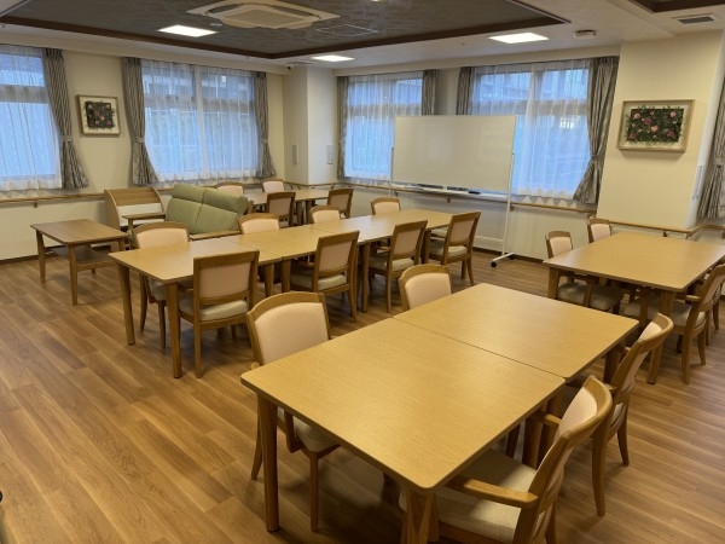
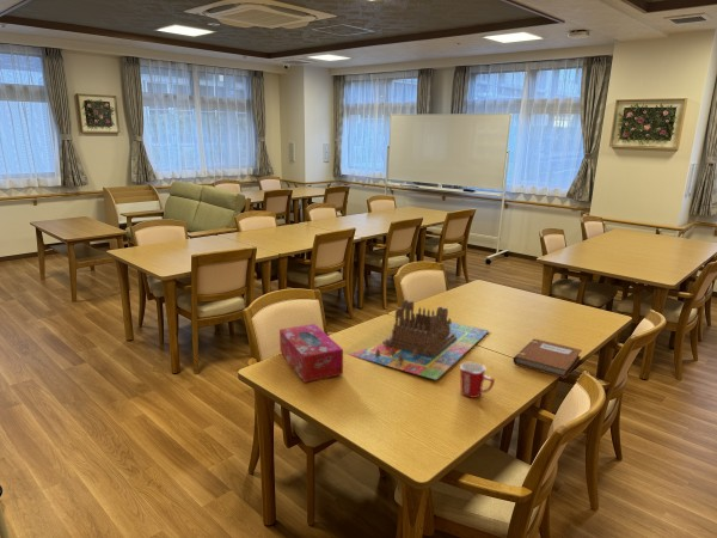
+ notebook (547, 355)
+ tissue box (310, 350)
+ board game (421, 322)
+ mug (477, 381)
